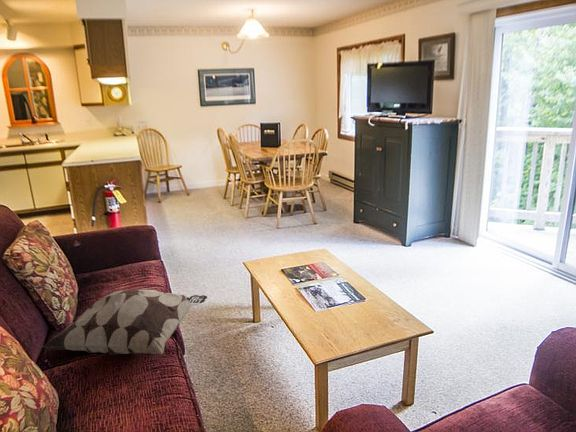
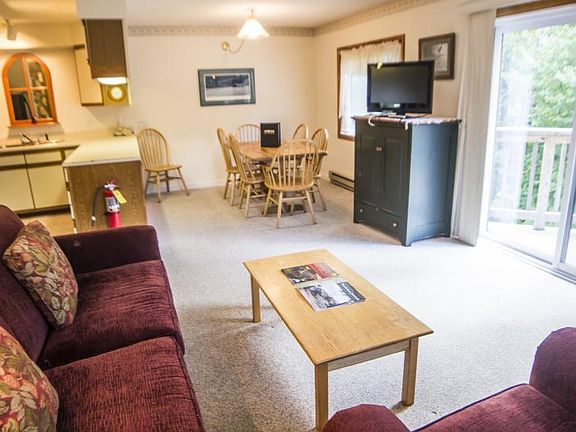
- decorative pillow (134, 318)
